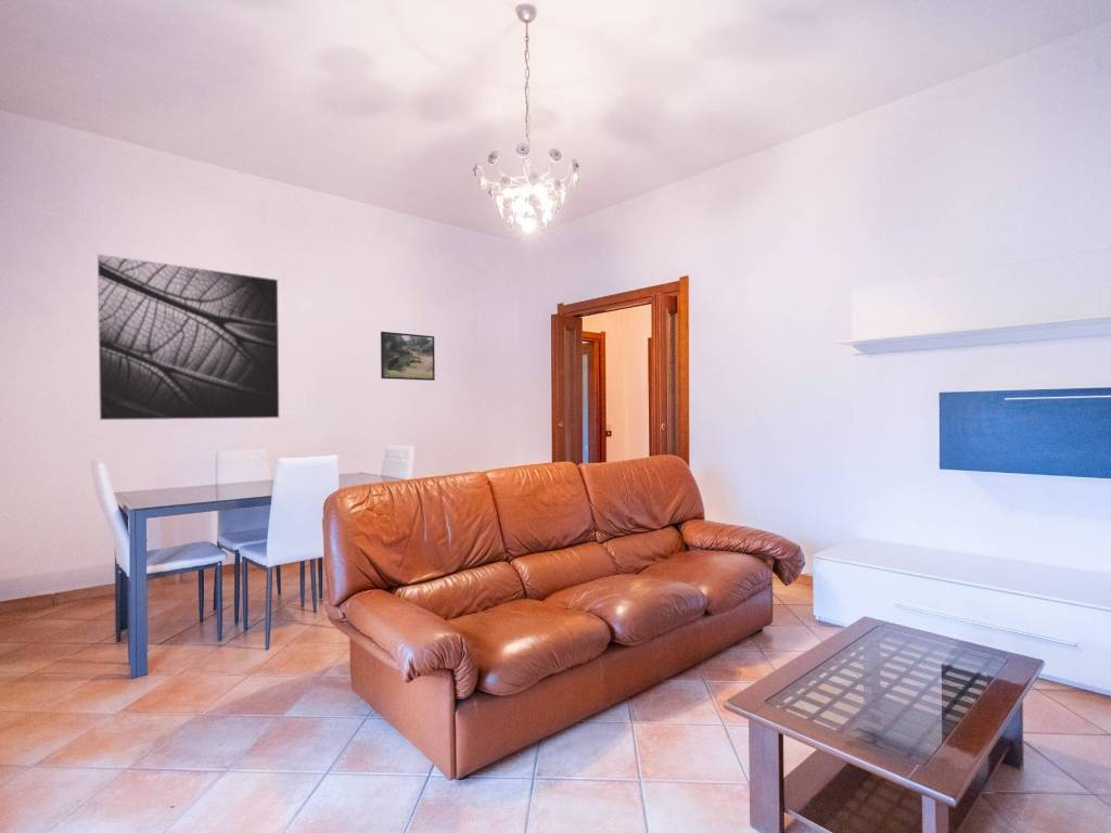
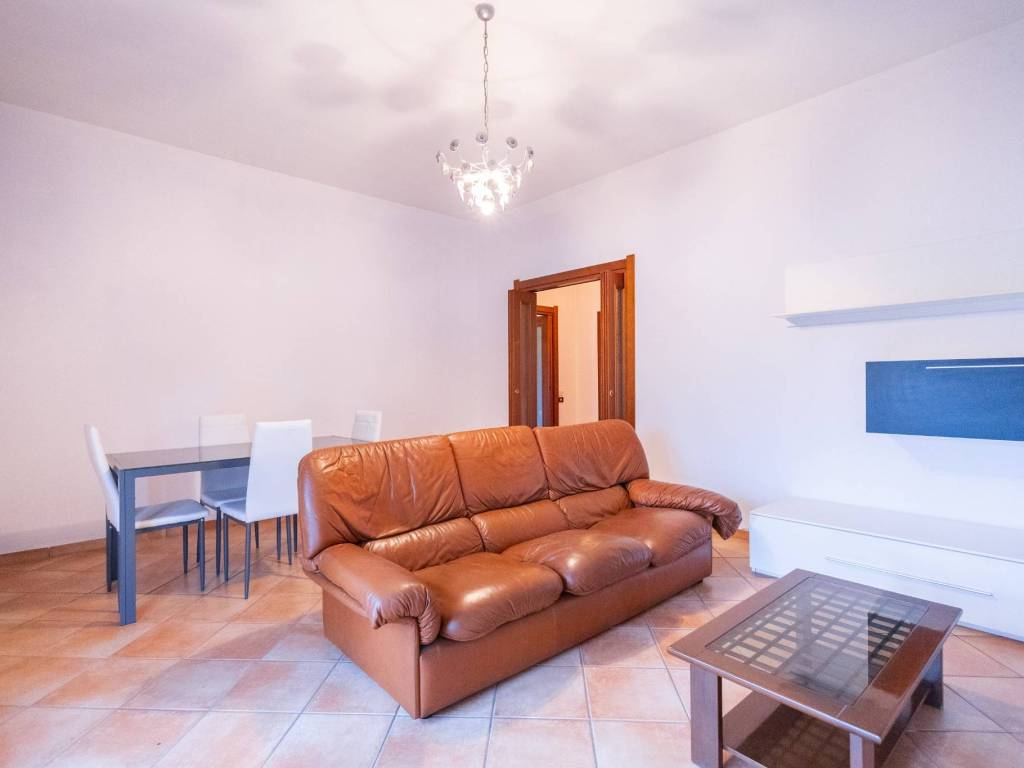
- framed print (408, 356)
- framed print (195, 343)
